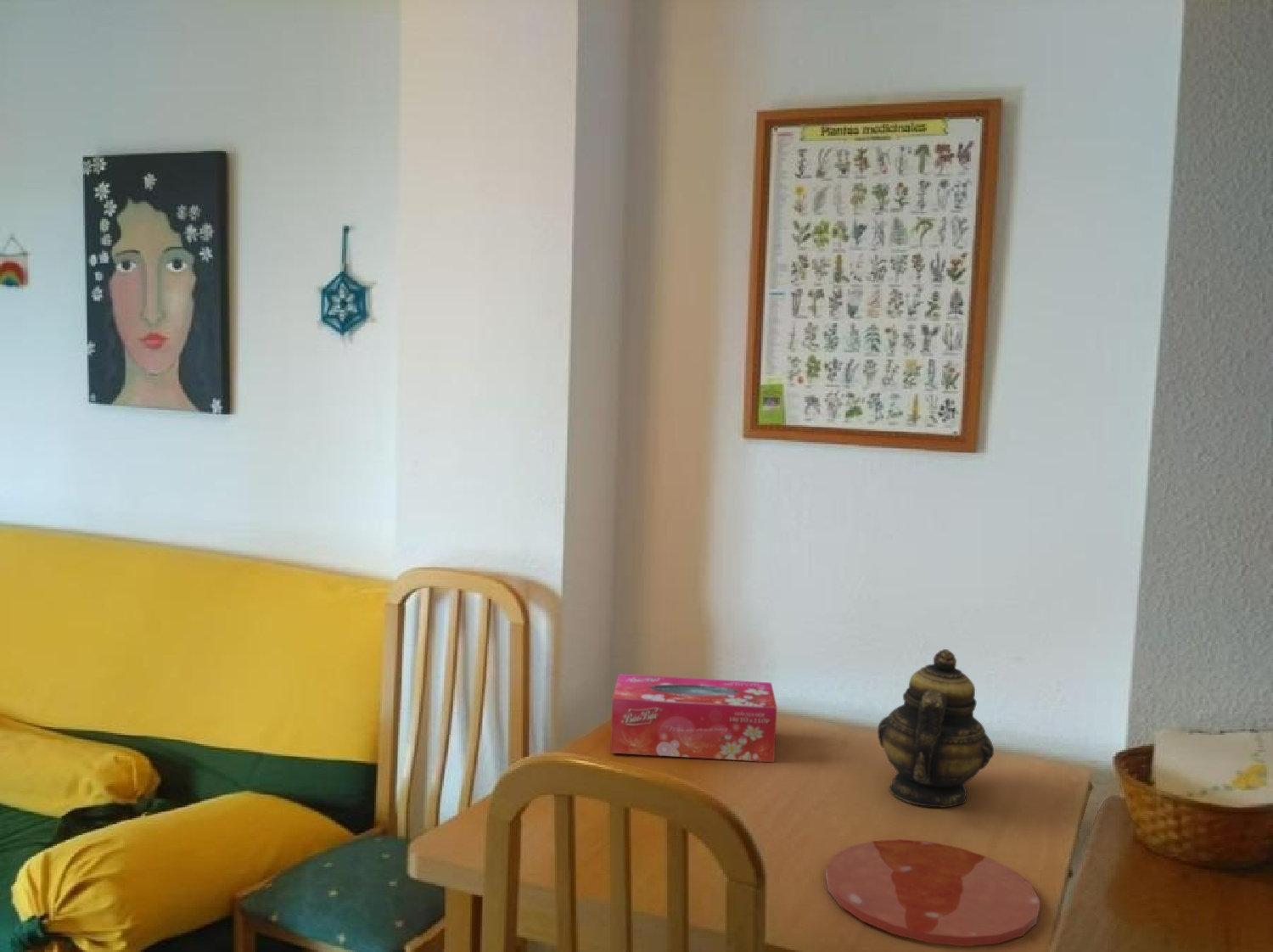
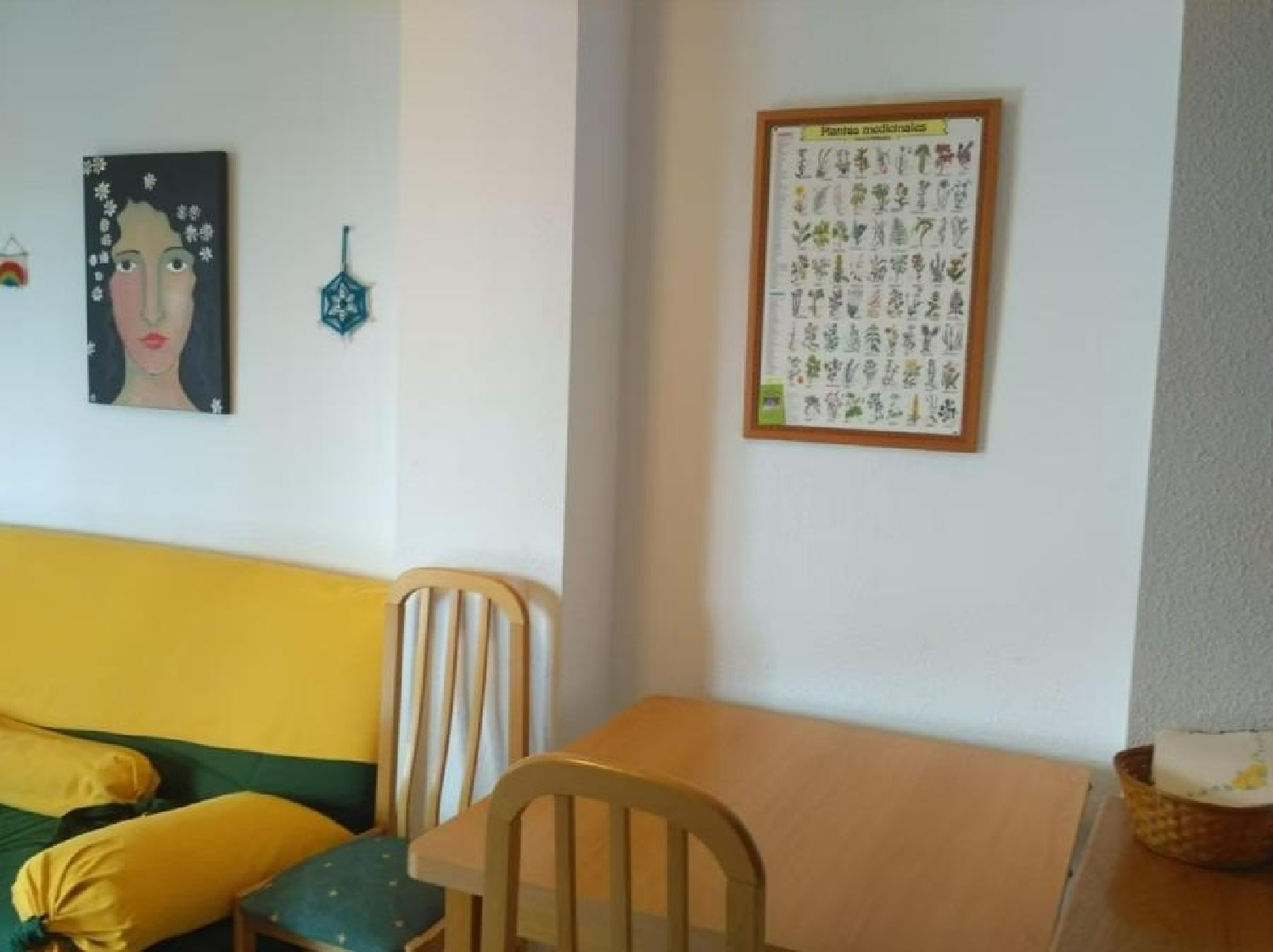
- teapot (935, 722)
- plate (930, 888)
- tissue box (693, 716)
